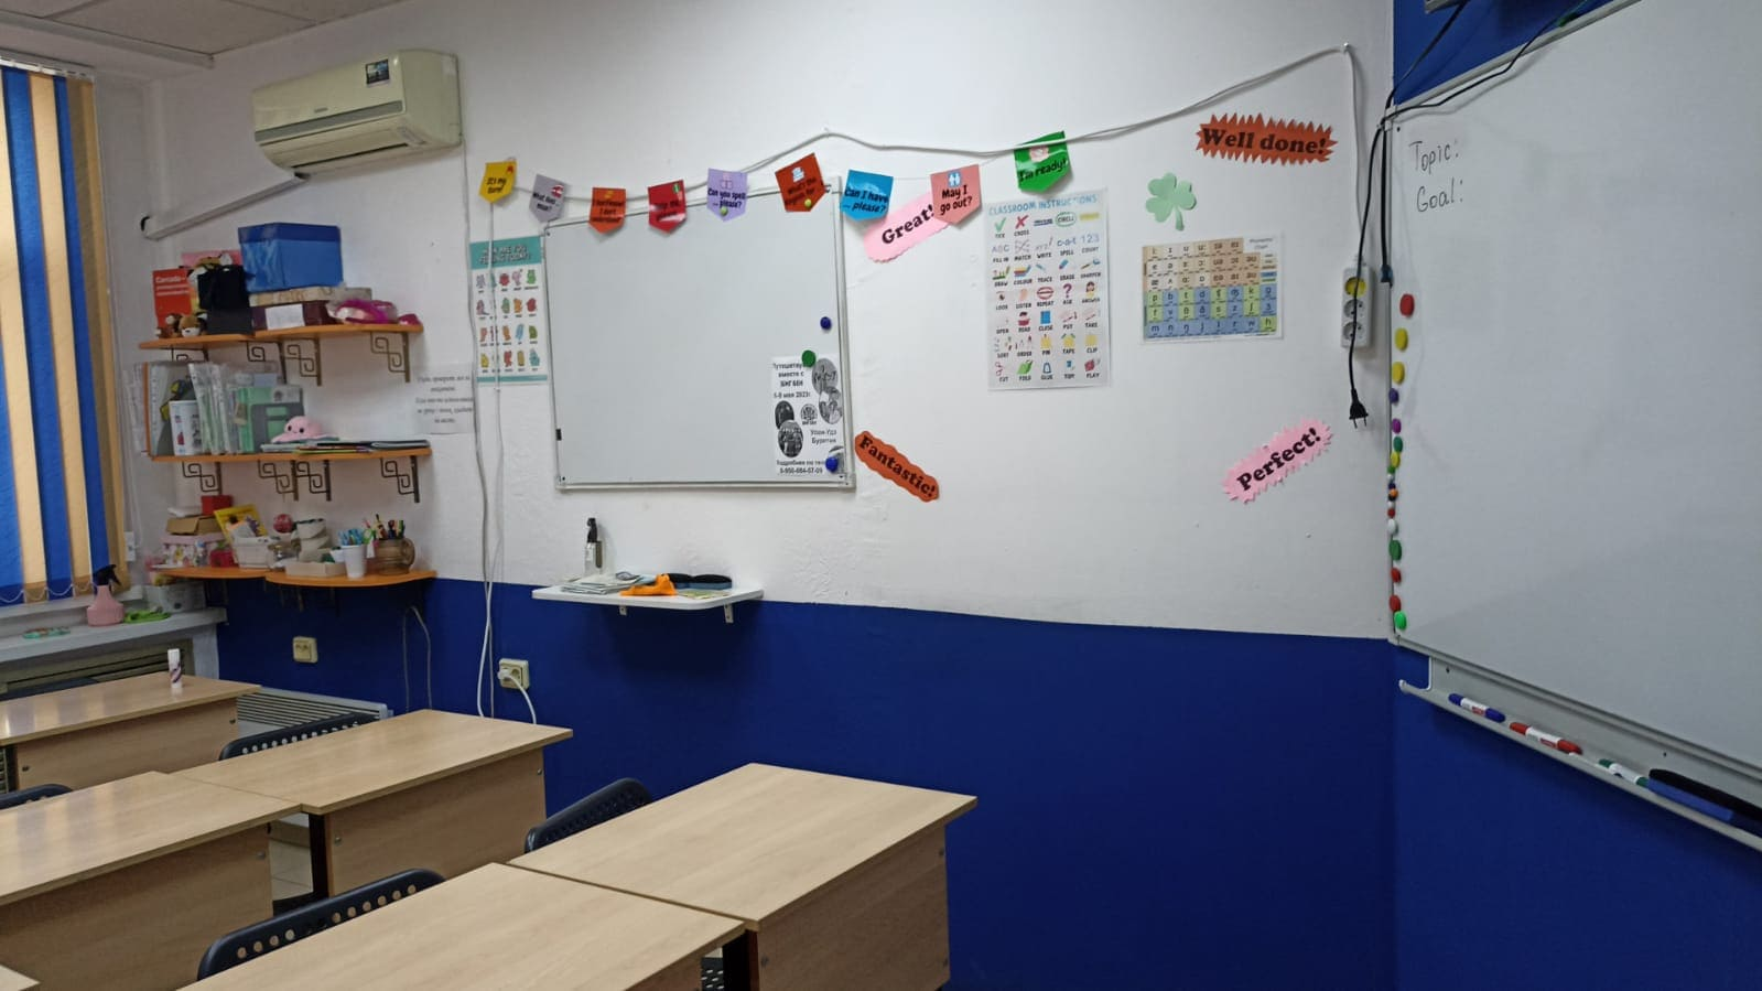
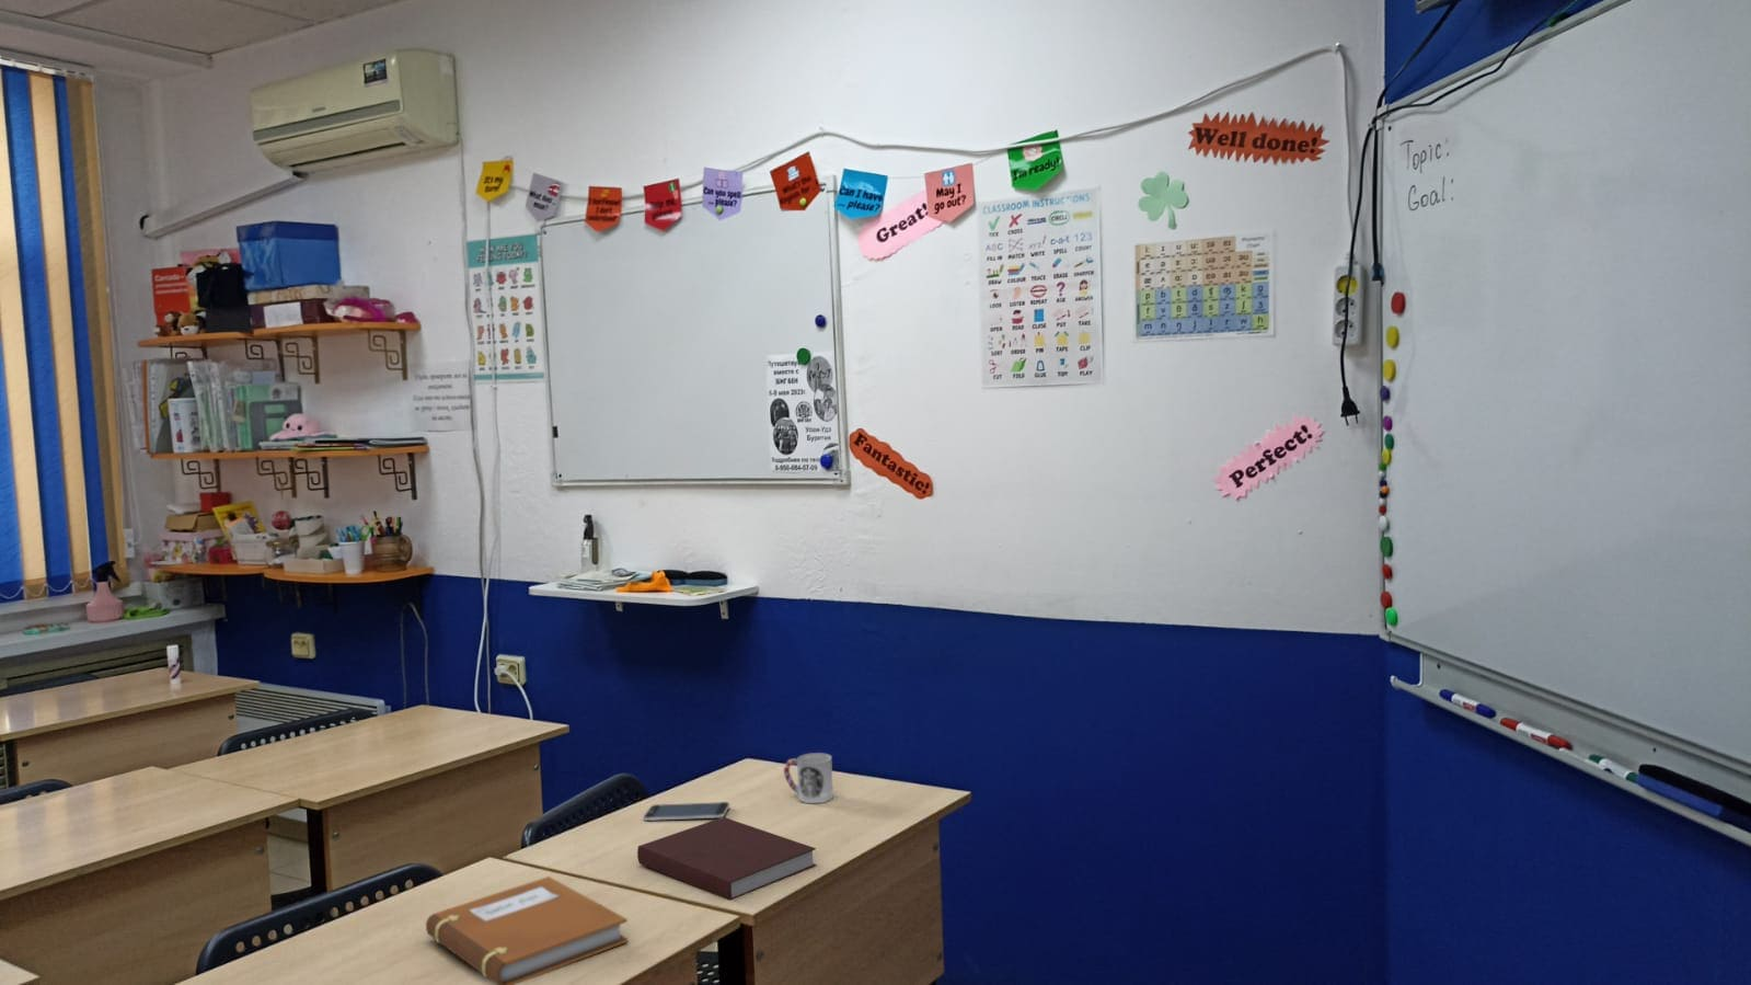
+ smartphone (687, 811)
+ notebook (522, 927)
+ cup (807, 777)
+ notebook (726, 856)
